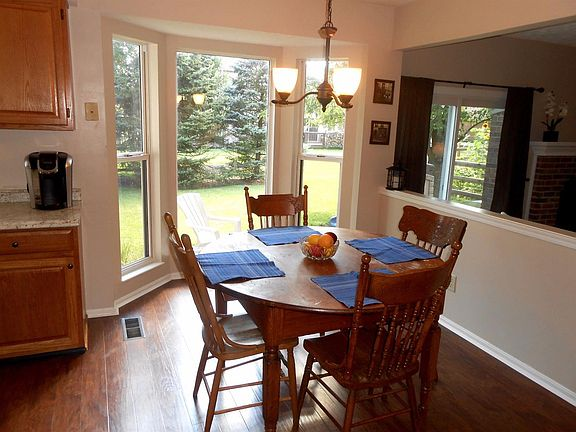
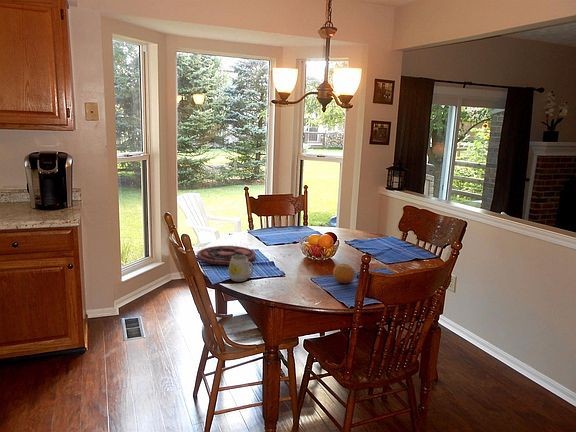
+ mug (241, 268)
+ fruit (344, 273)
+ plate (226, 254)
